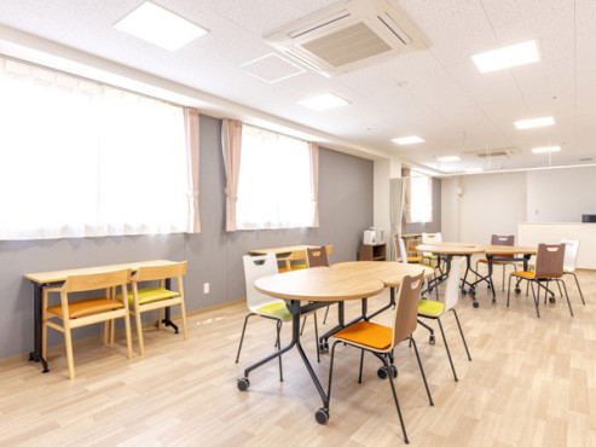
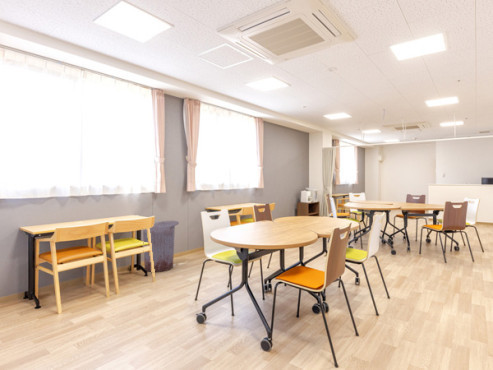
+ trash can (161, 244)
